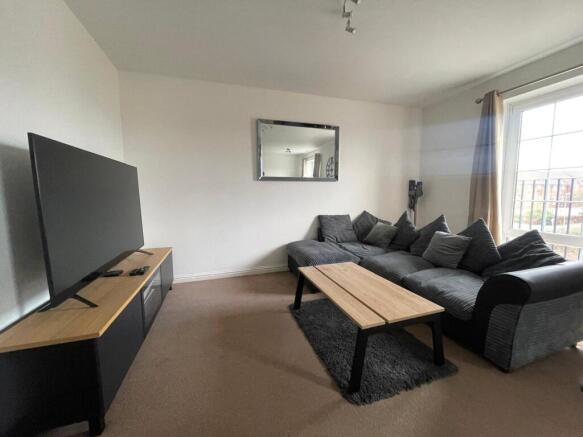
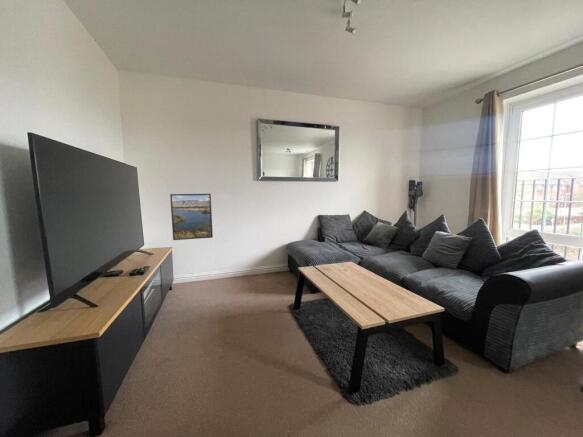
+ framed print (192, 216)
